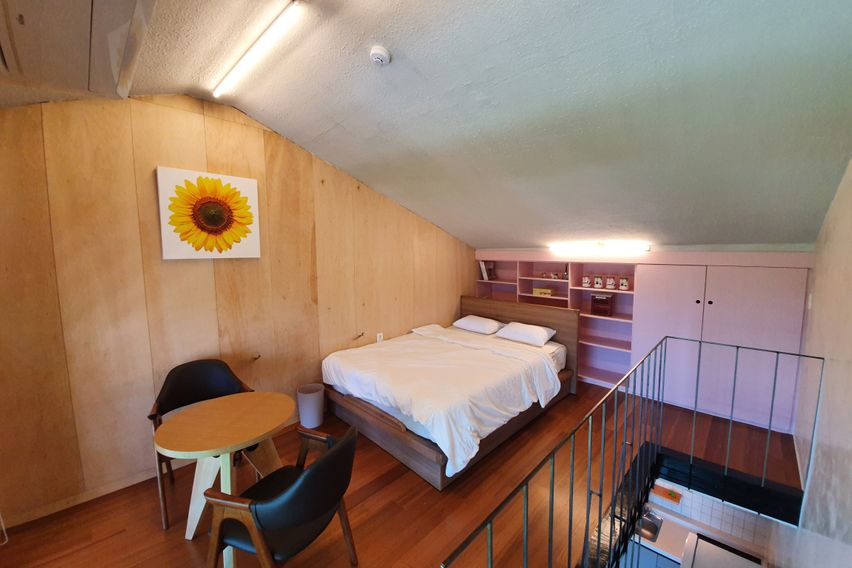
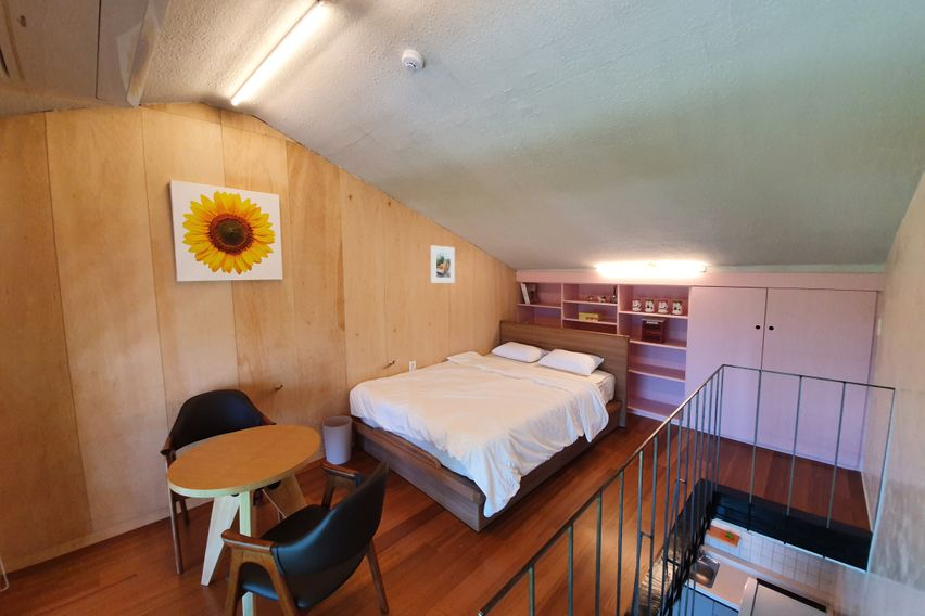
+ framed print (443, 265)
